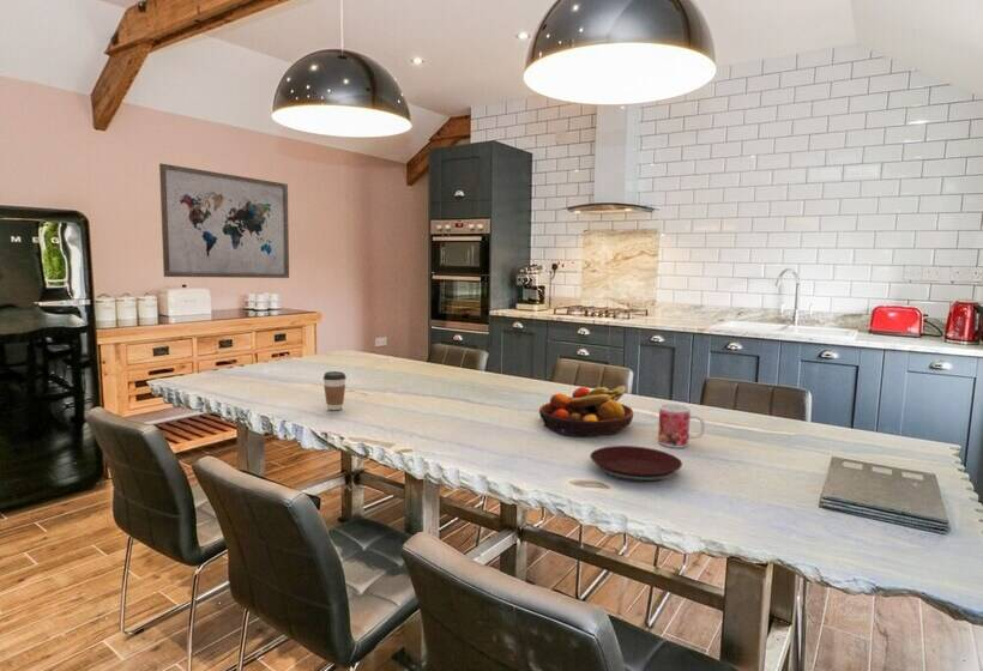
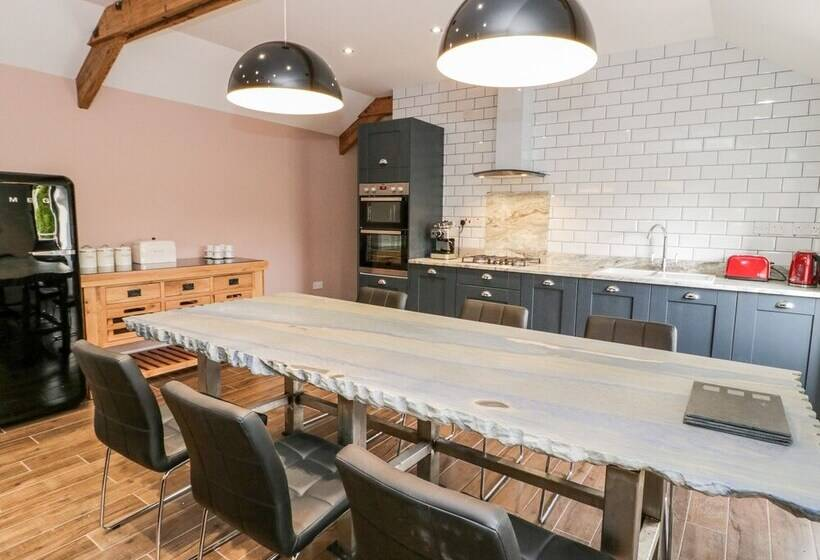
- coffee cup (334, 391)
- mug (681, 425)
- wall art (230, 226)
- plate (634, 464)
- fruit bowl (586, 405)
